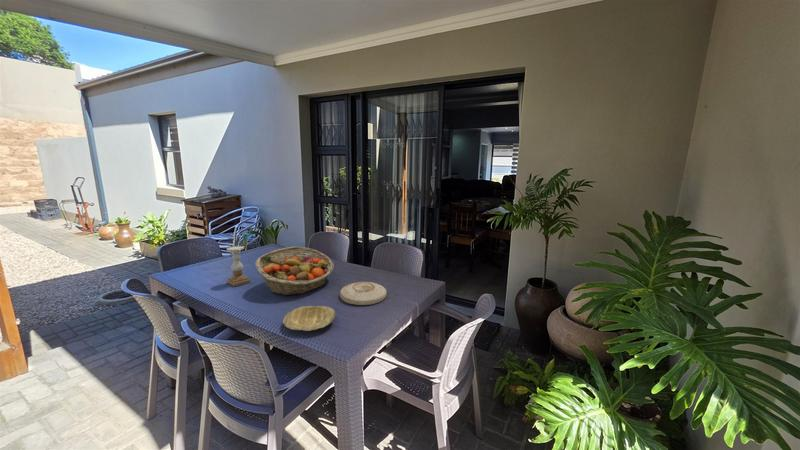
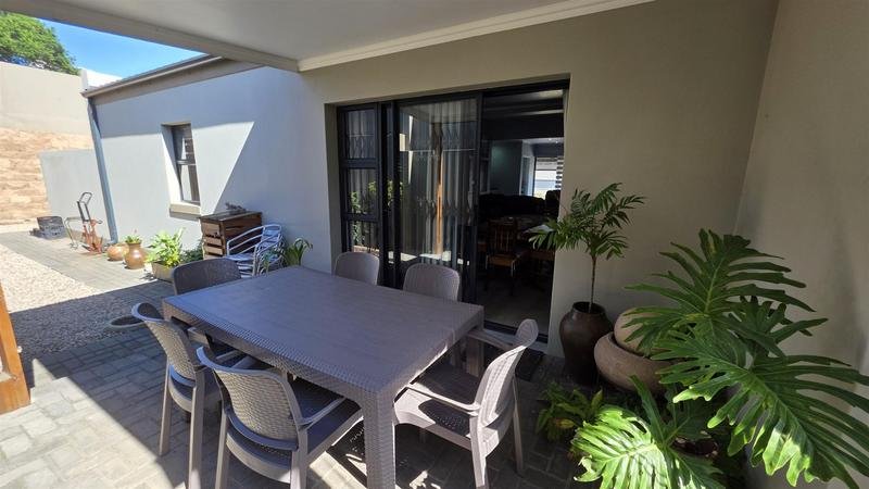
- plate (309, 319)
- fruit basket (296, 269)
- candle holder (237, 265)
- plate (363, 290)
